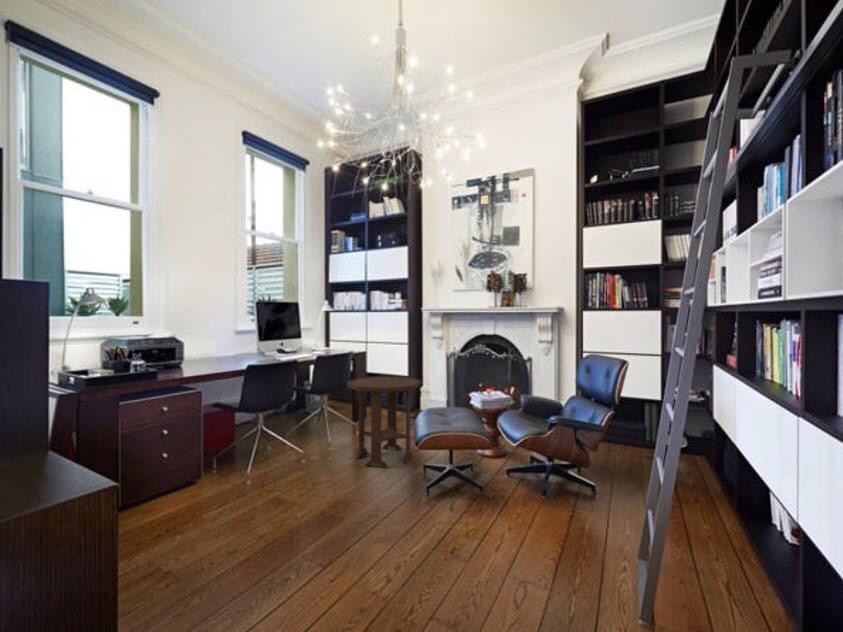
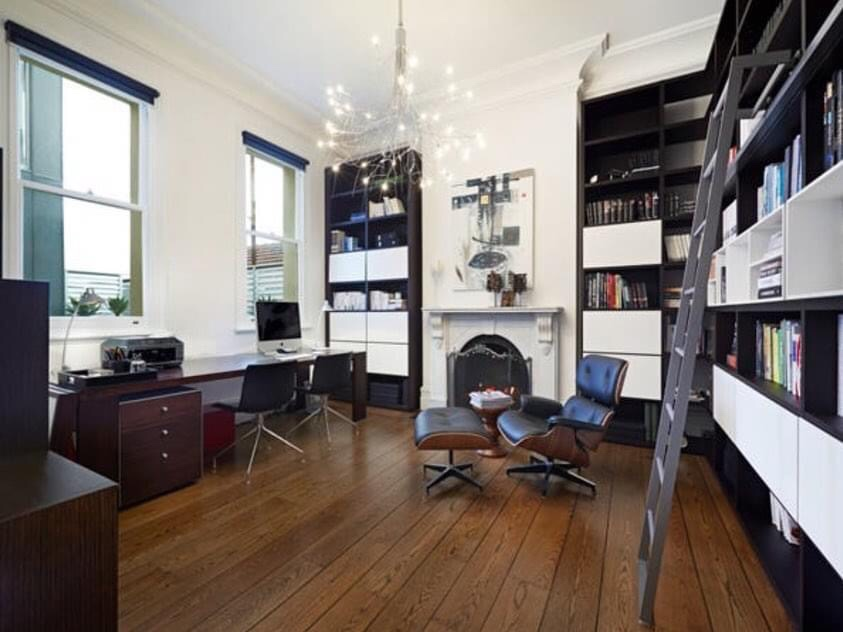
- side table (387, 419)
